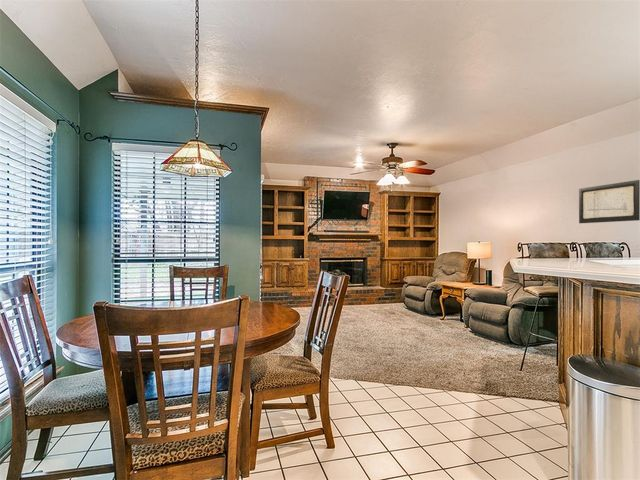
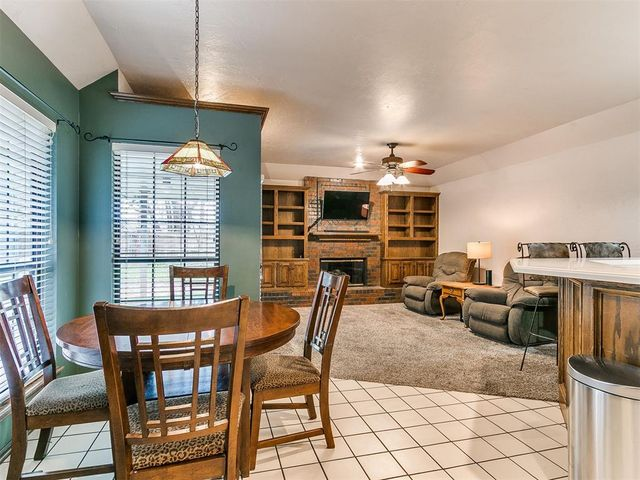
- wall art (606, 203)
